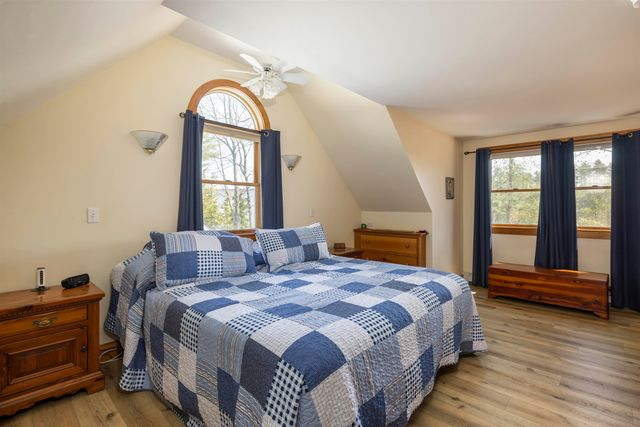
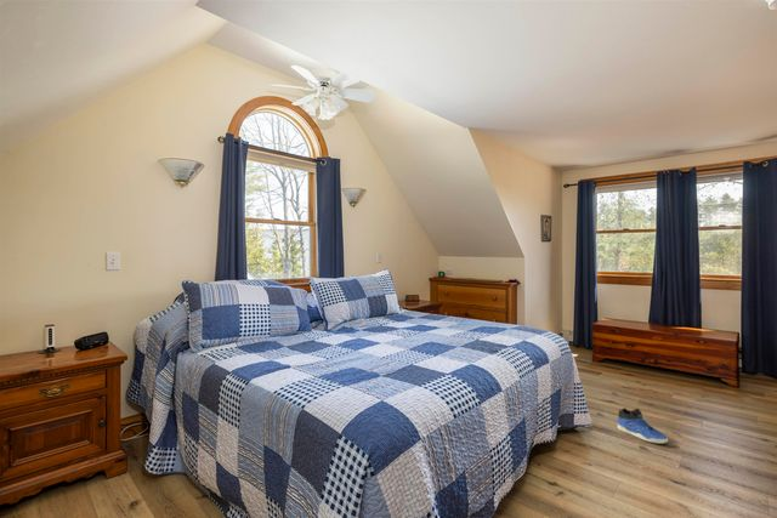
+ sneaker (641, 423)
